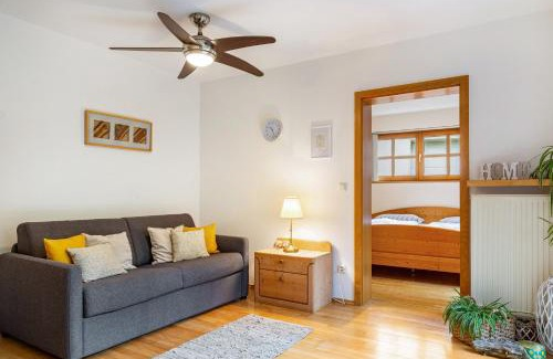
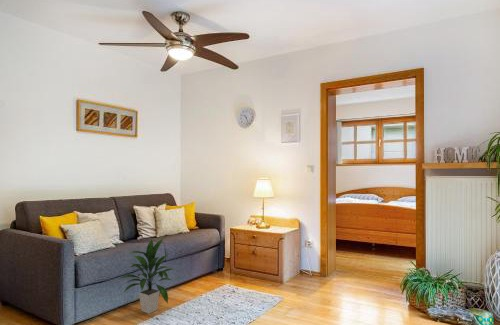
+ indoor plant (149, 275)
